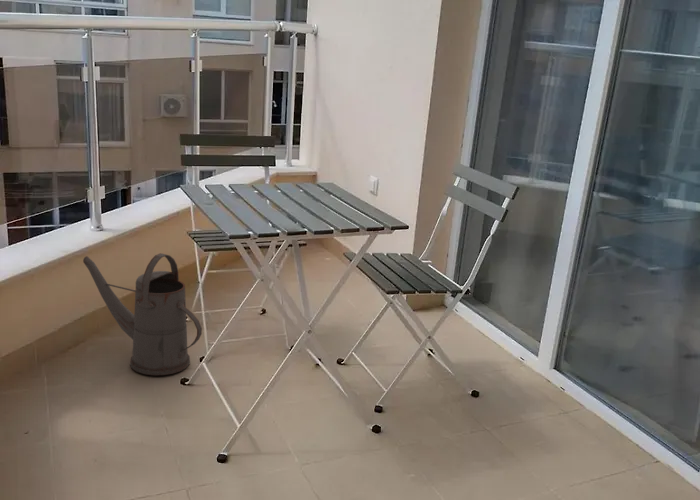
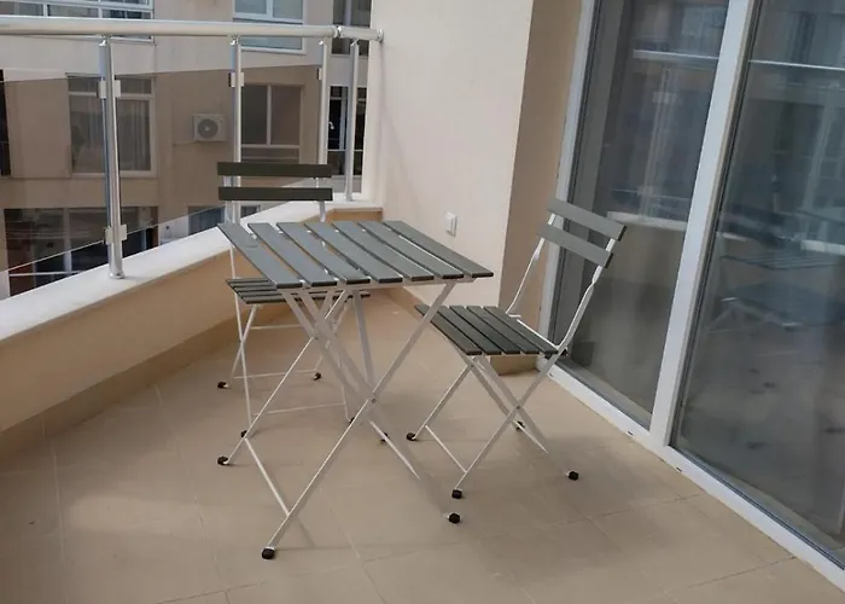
- watering can (141, 305)
